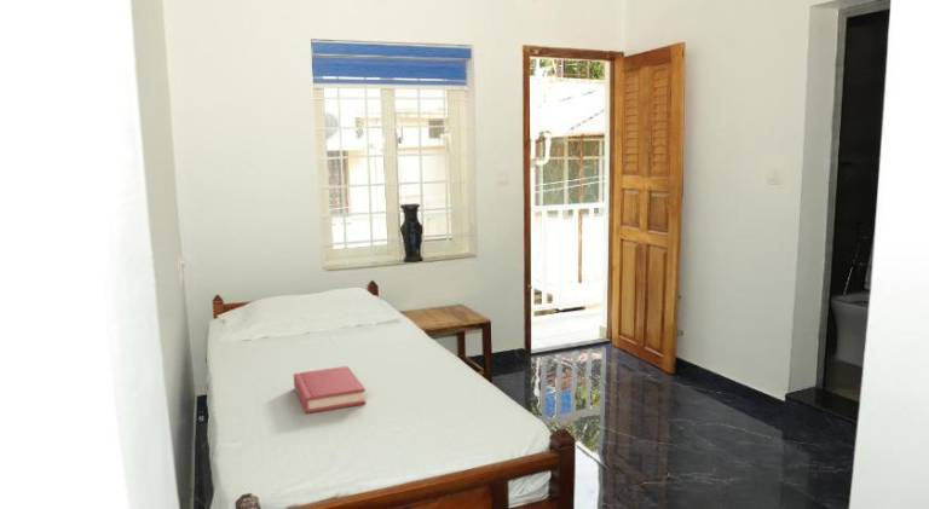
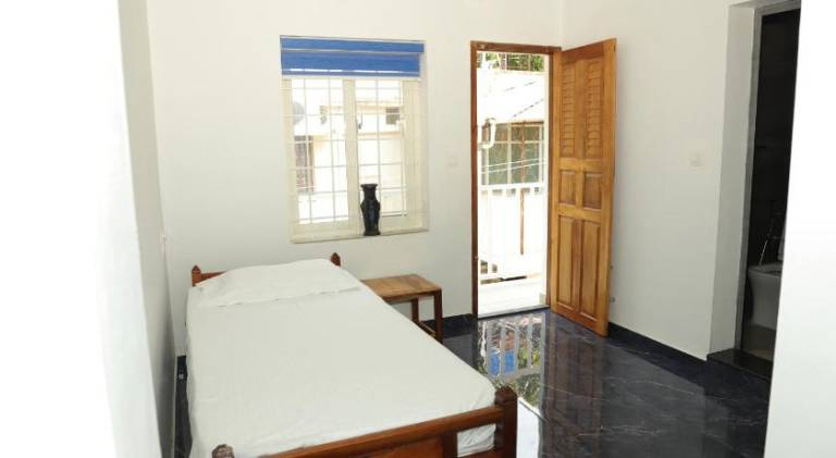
- hardback book (328, 388)
